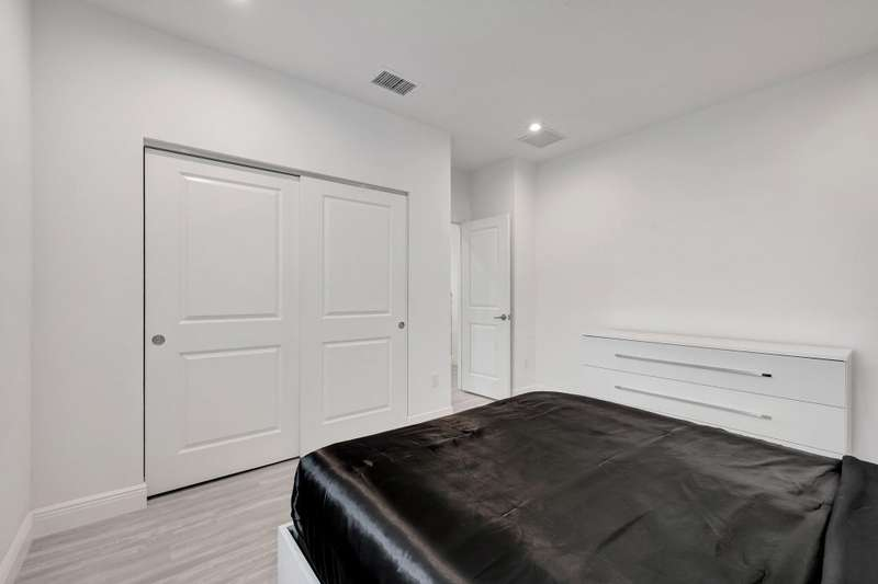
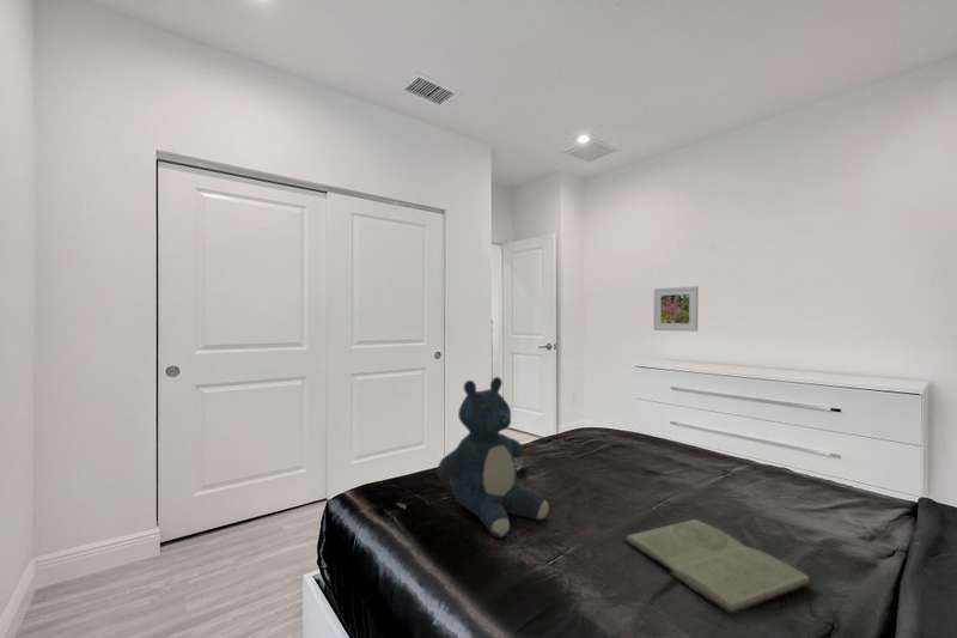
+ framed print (675, 309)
+ book (708, 555)
+ teddy bear (495, 448)
